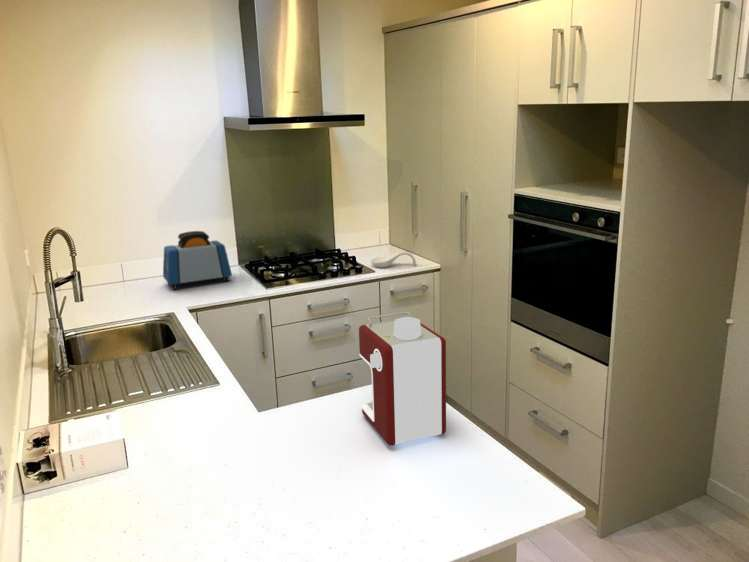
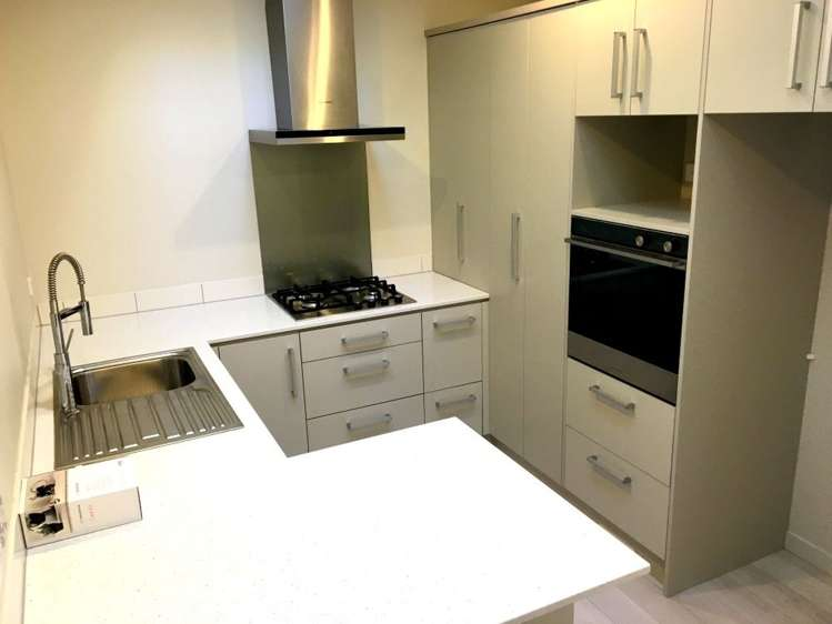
- spoon rest (393, 259)
- toaster (195, 257)
- coffee maker (394, 364)
